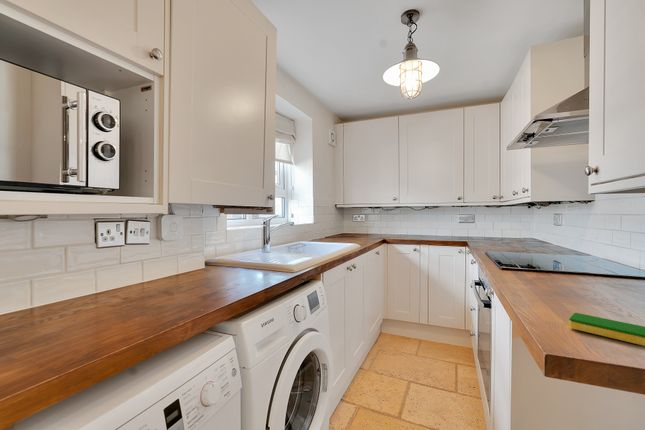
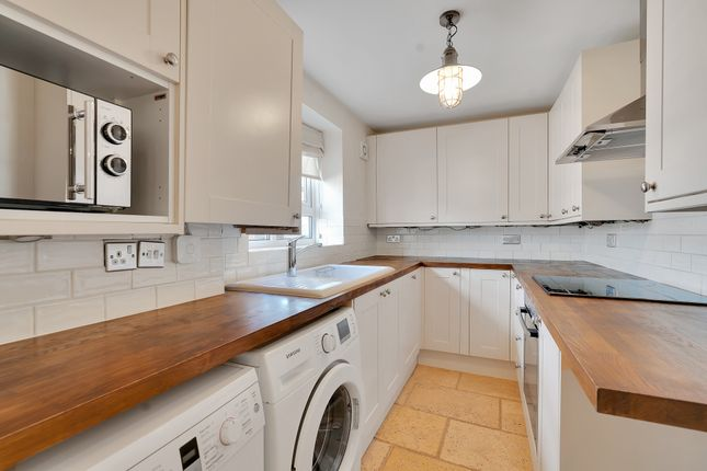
- dish sponge (610, 328)
